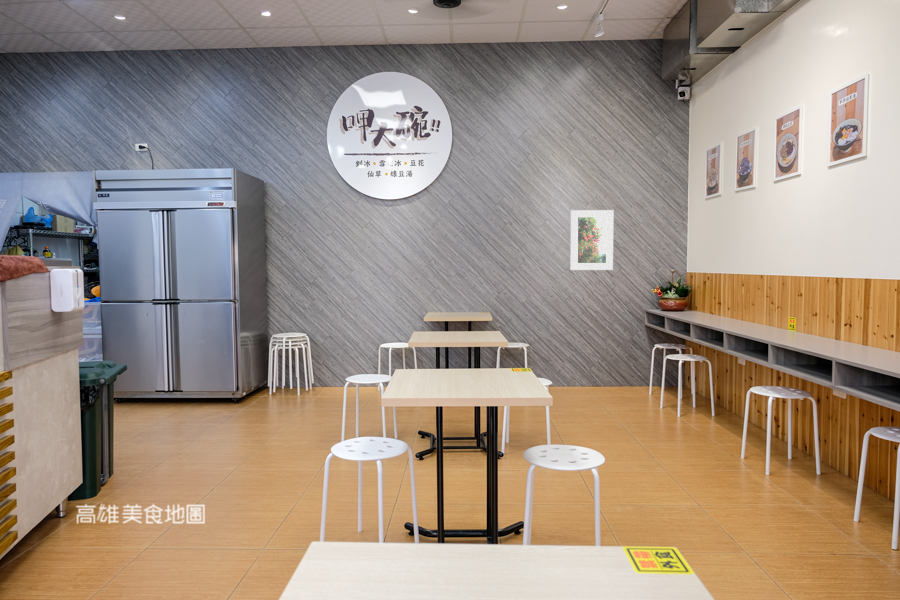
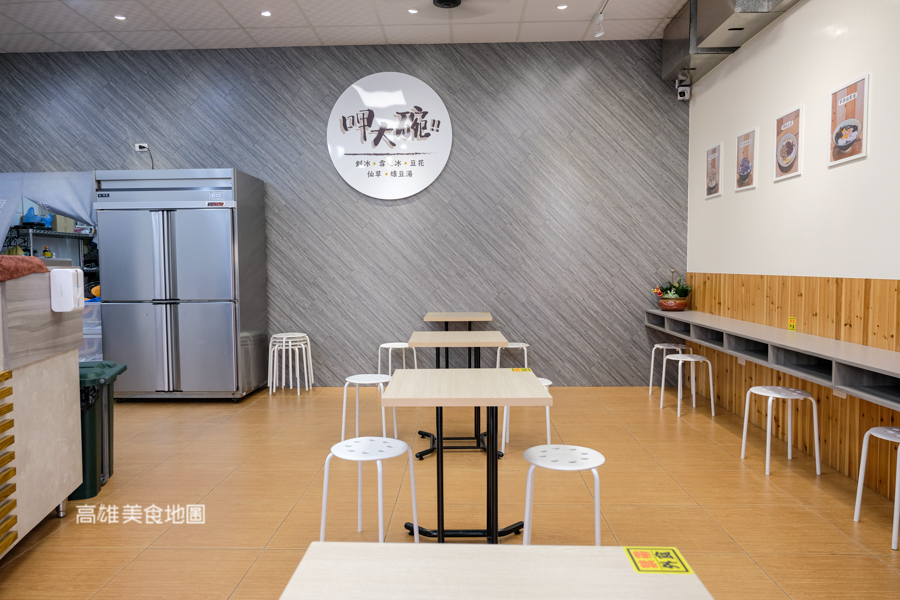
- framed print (591, 240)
